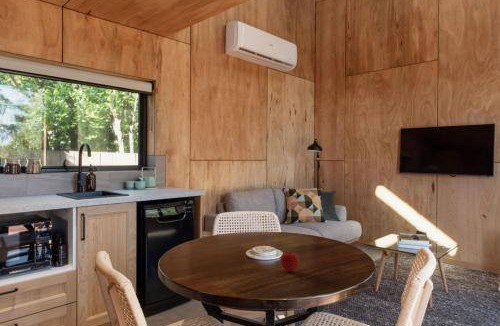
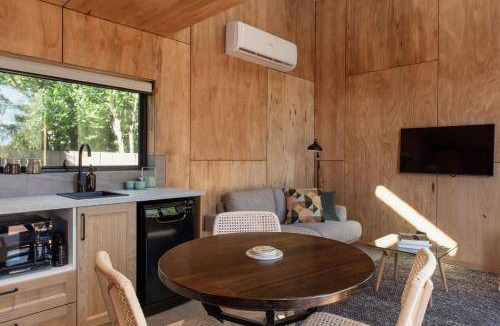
- apple (289, 261)
